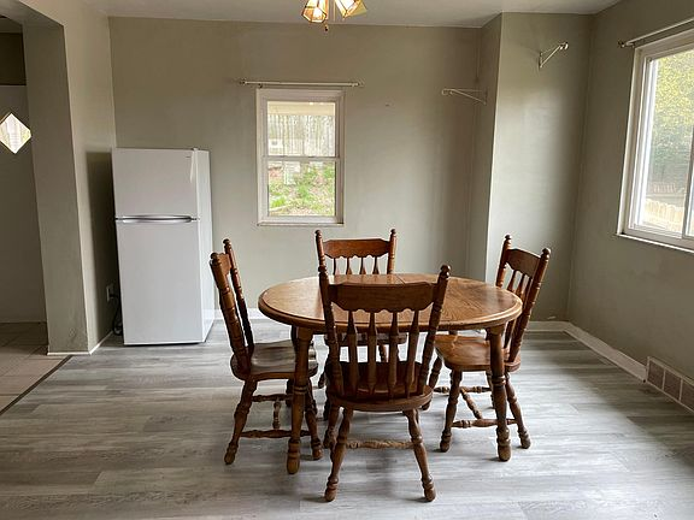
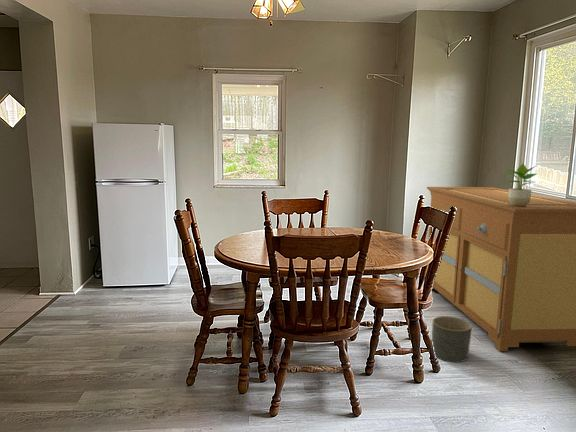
+ planter (450, 338)
+ potted plant (518, 183)
+ sideboard (494, 255)
